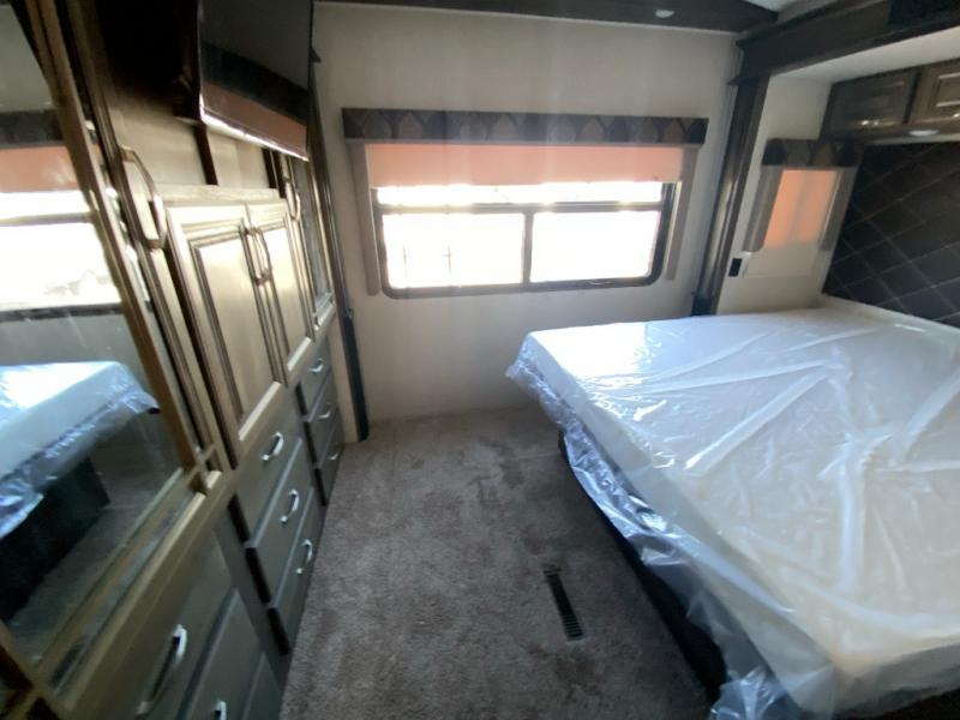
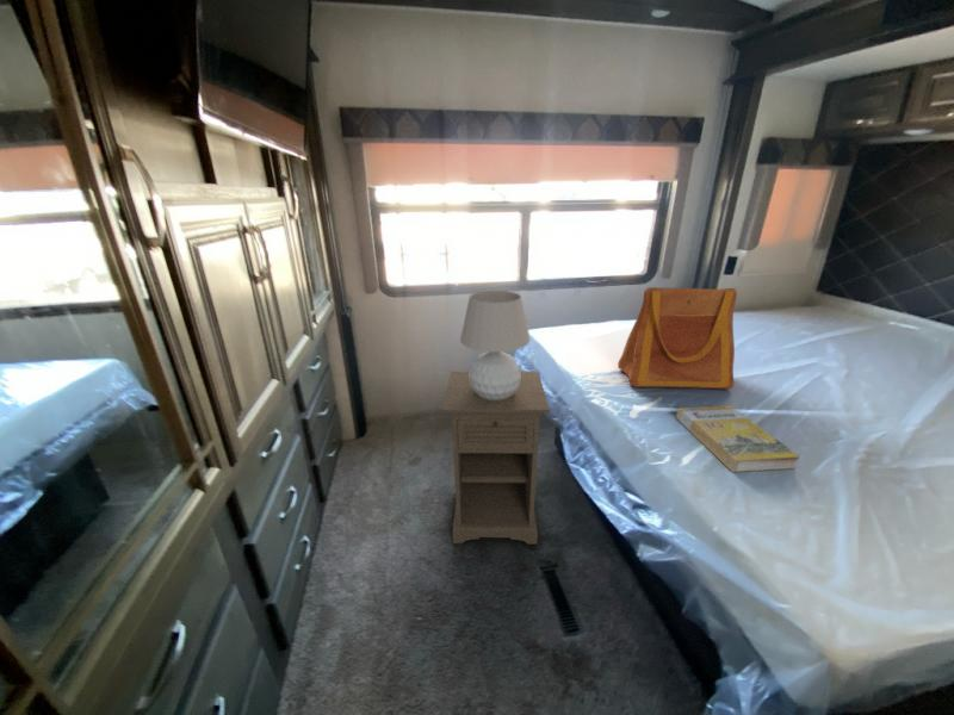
+ tote bag (680, 335)
+ nightstand (494, 456)
+ book (730, 435)
+ table lamp (495, 346)
